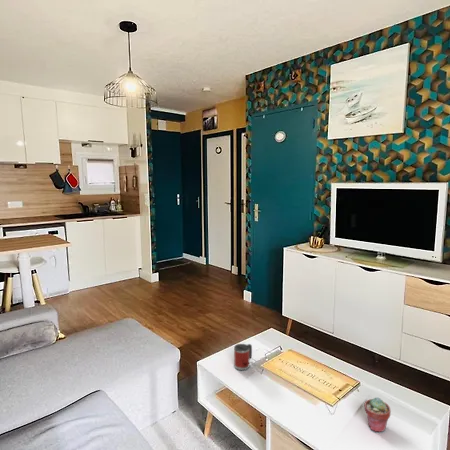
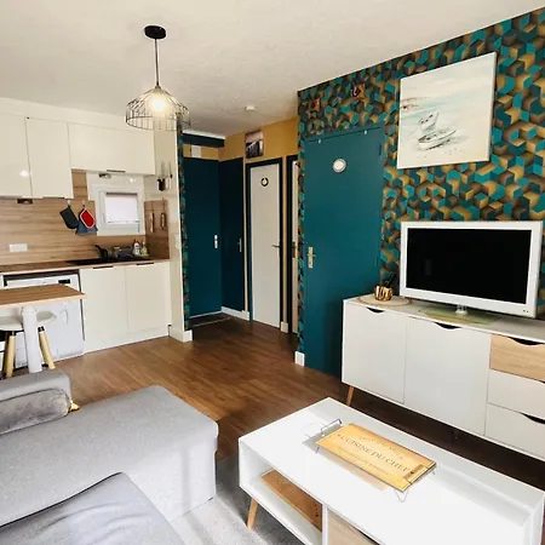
- potted succulent (377, 412)
- mug (243, 355)
